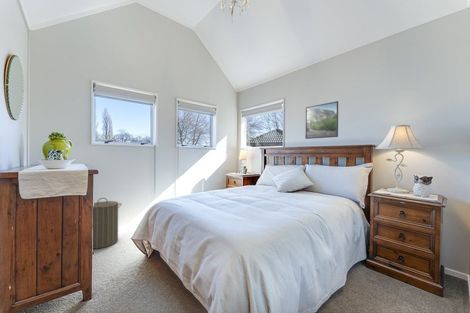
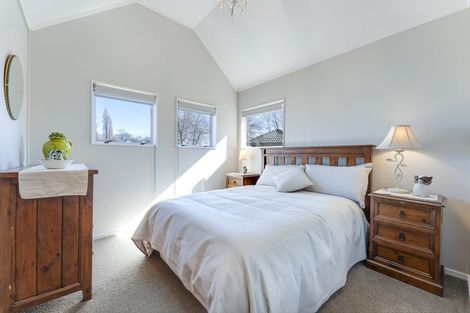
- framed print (320, 121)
- laundry hamper (103, 220)
